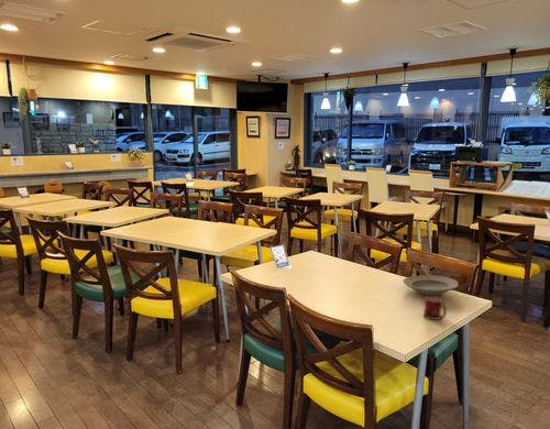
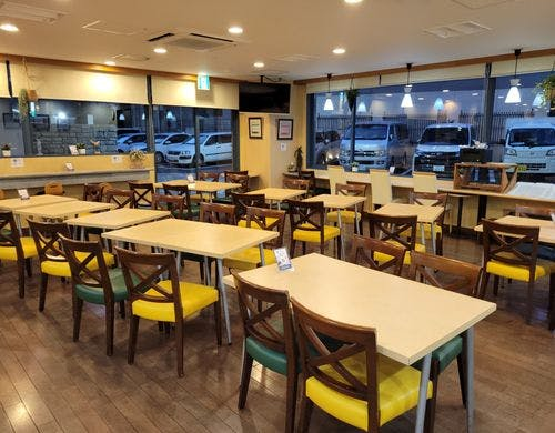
- plate (429, 286)
- cup (436, 308)
